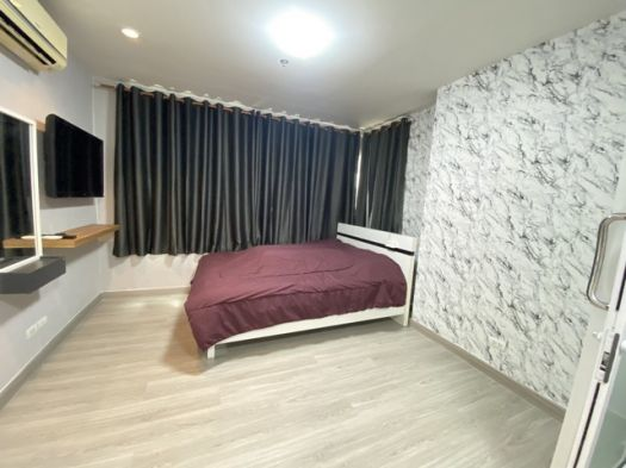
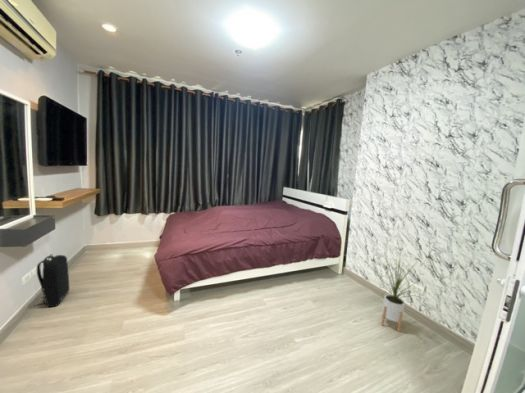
+ house plant (397, 292)
+ backpack (51, 277)
